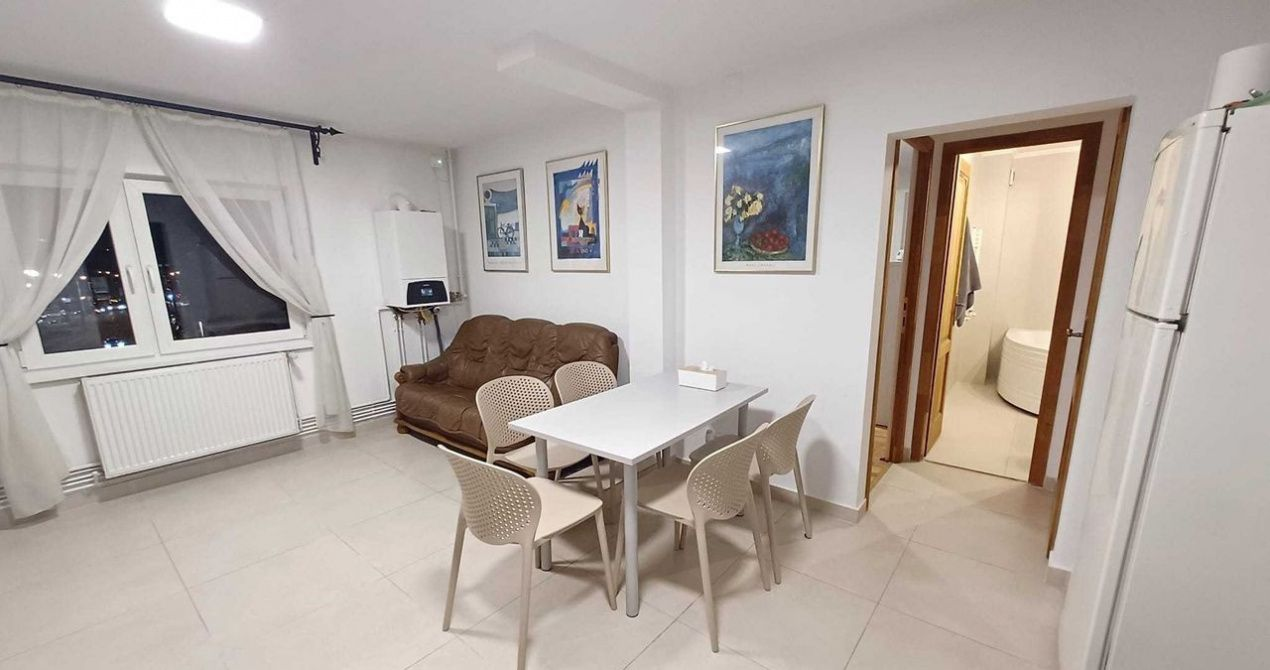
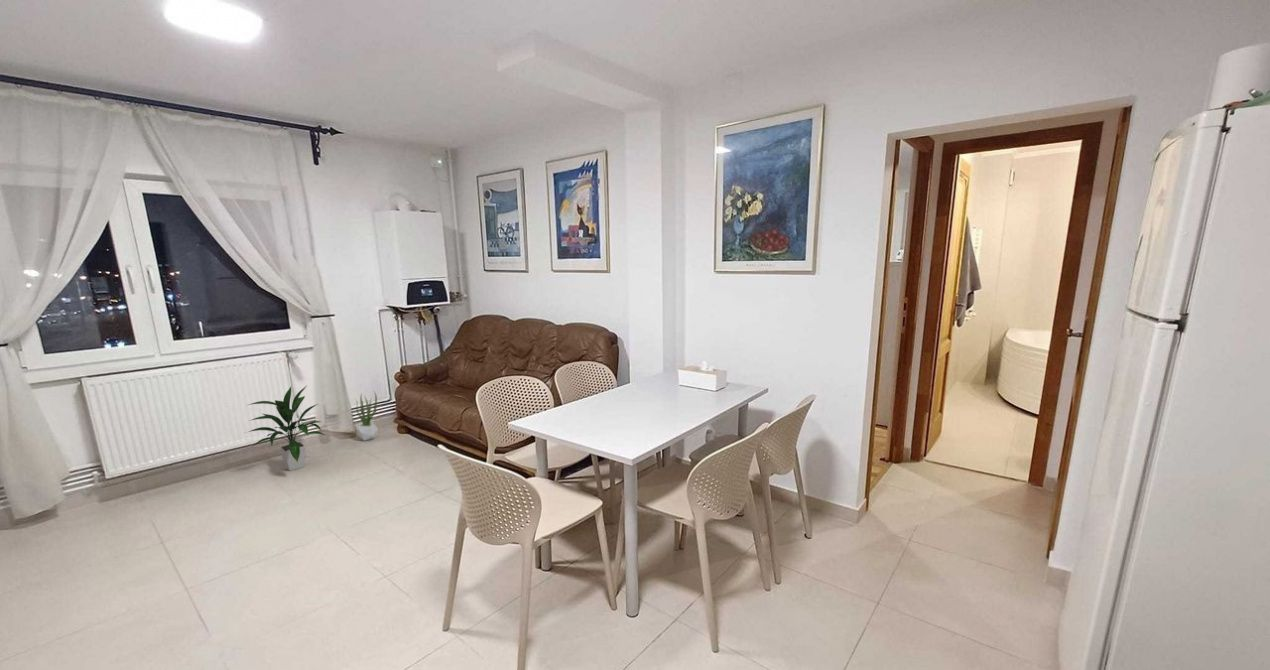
+ indoor plant (288, 429)
+ potted plant (367, 415)
